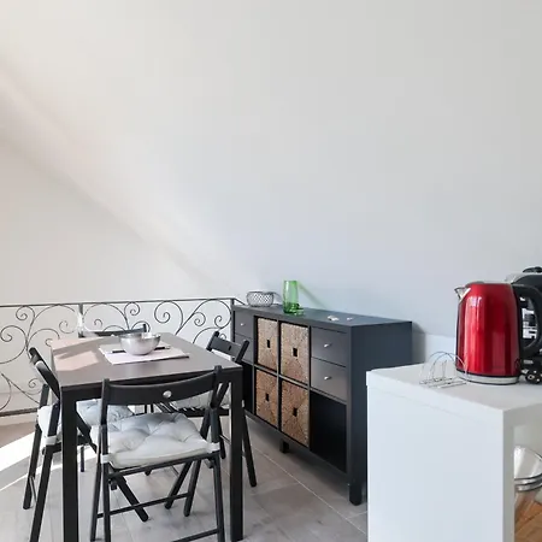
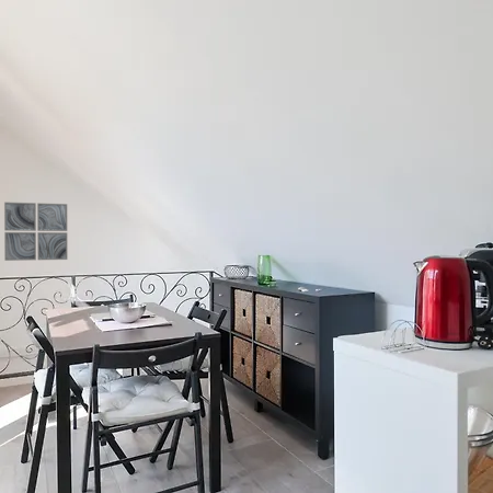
+ wall art (37, 230)
